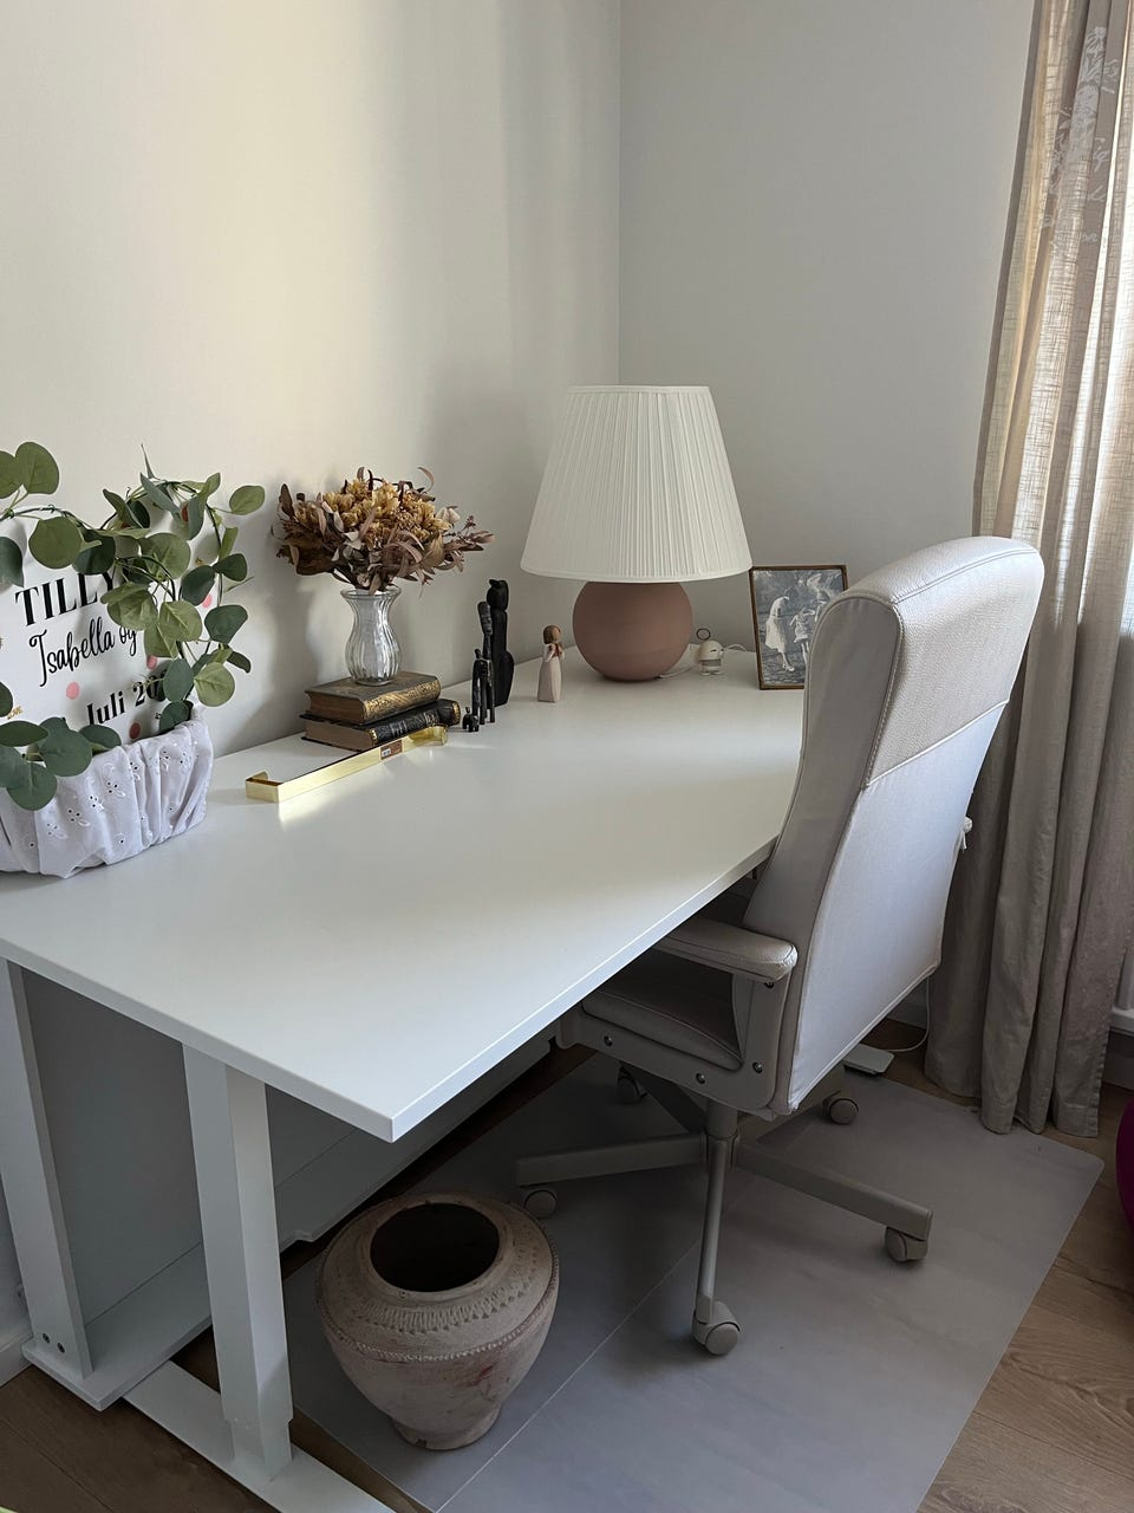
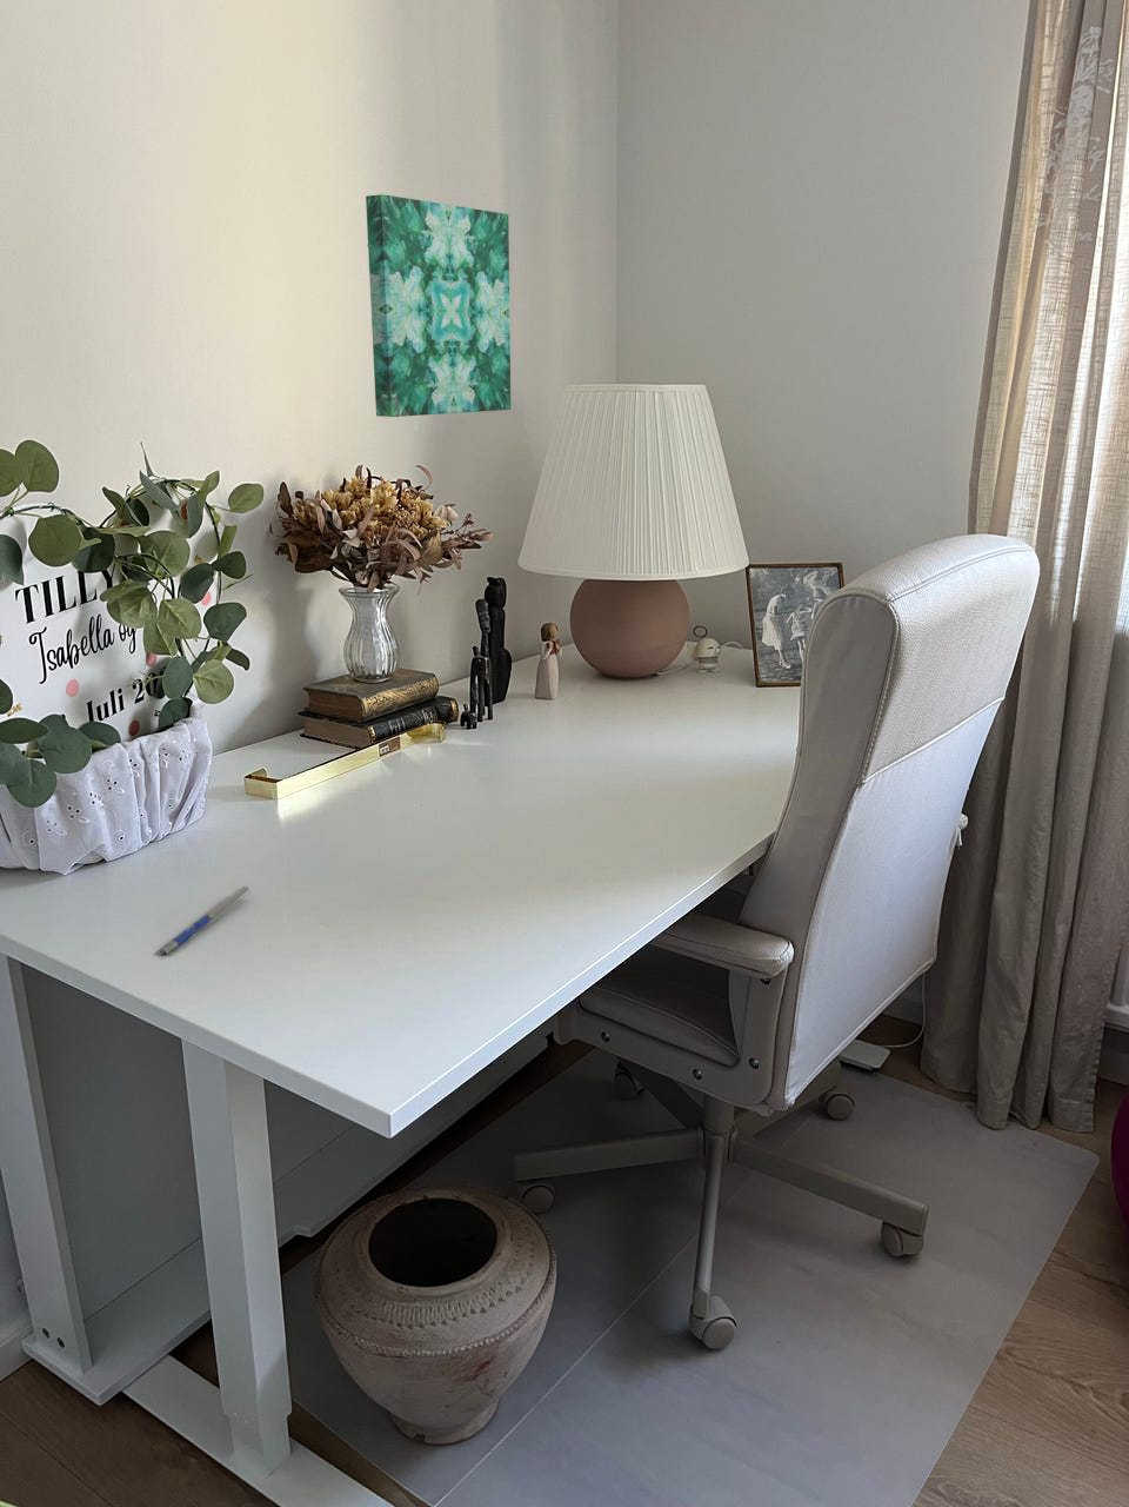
+ pen (208, 917)
+ wall art (444, 311)
